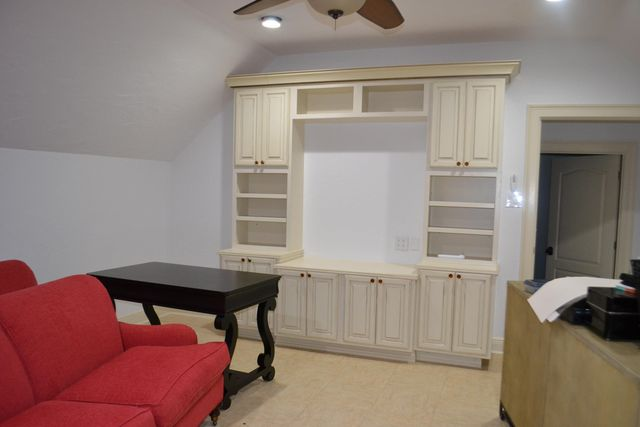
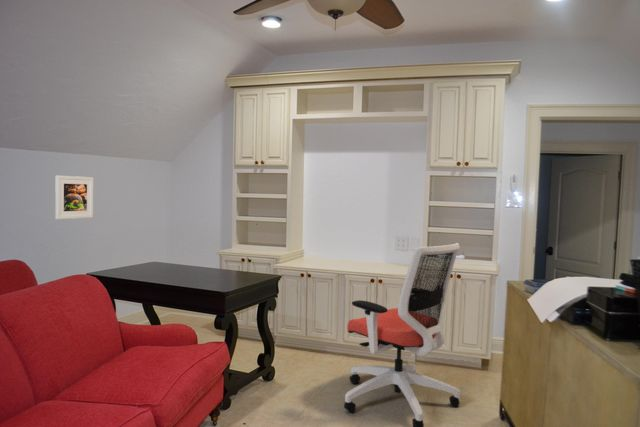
+ office chair (396, 319)
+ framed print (75, 197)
